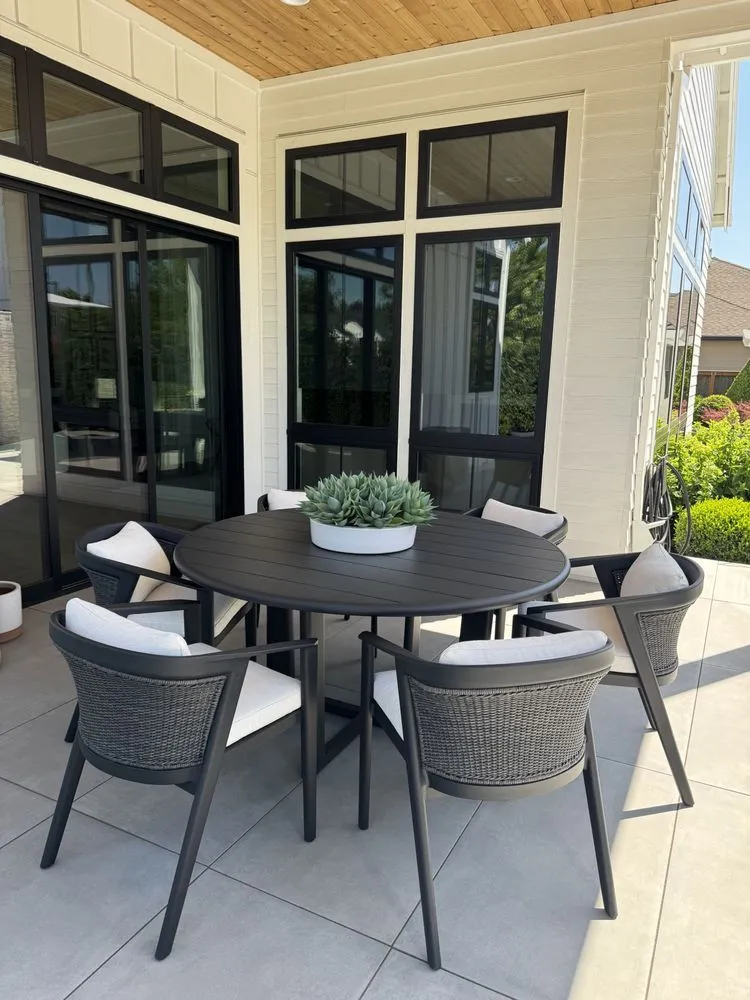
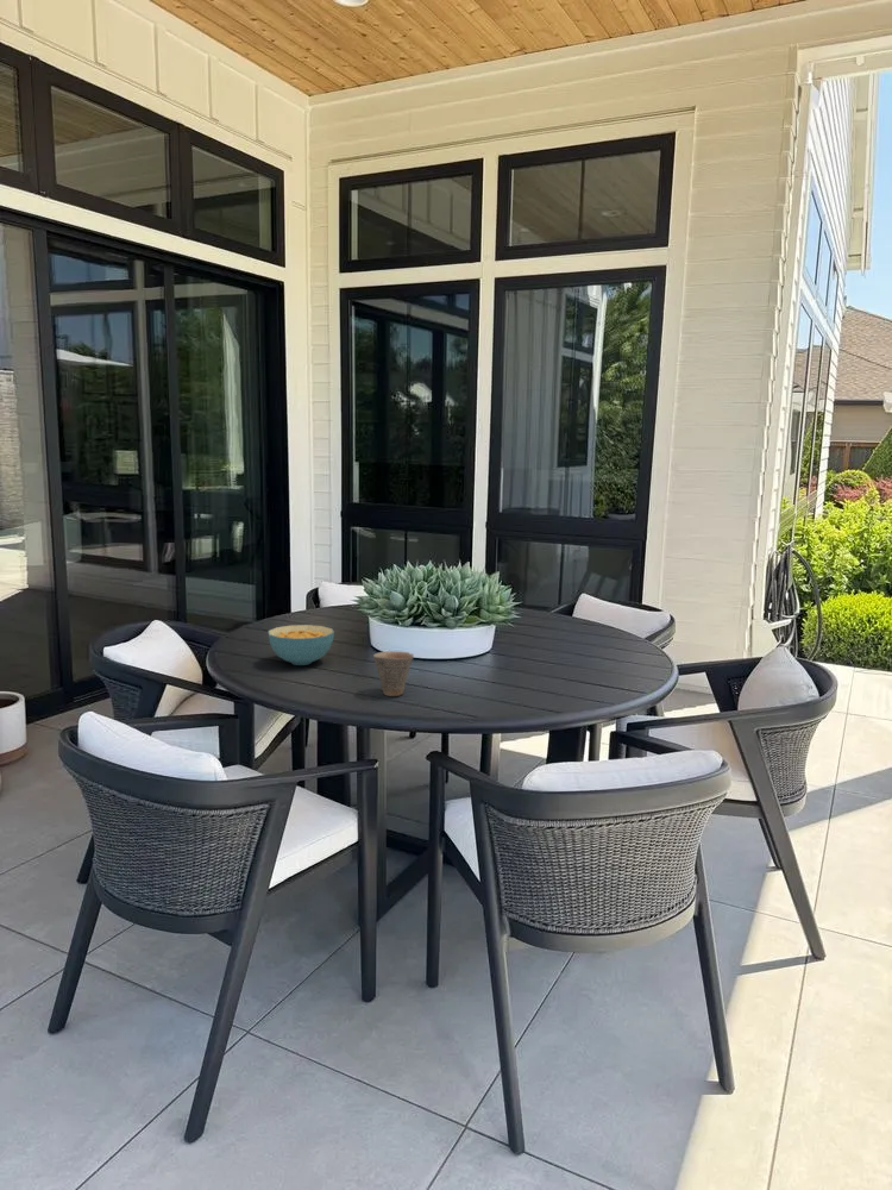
+ cup (392, 674)
+ cereal bowl (301, 646)
